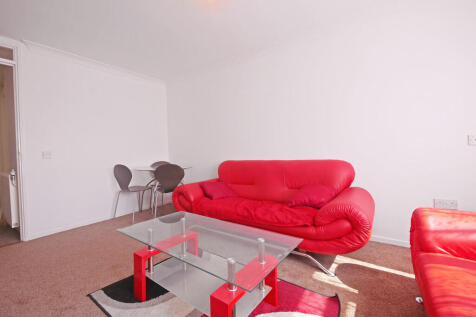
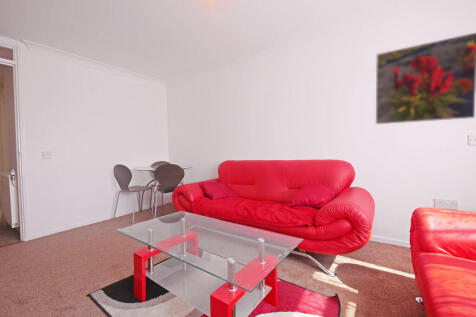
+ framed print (420, 83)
